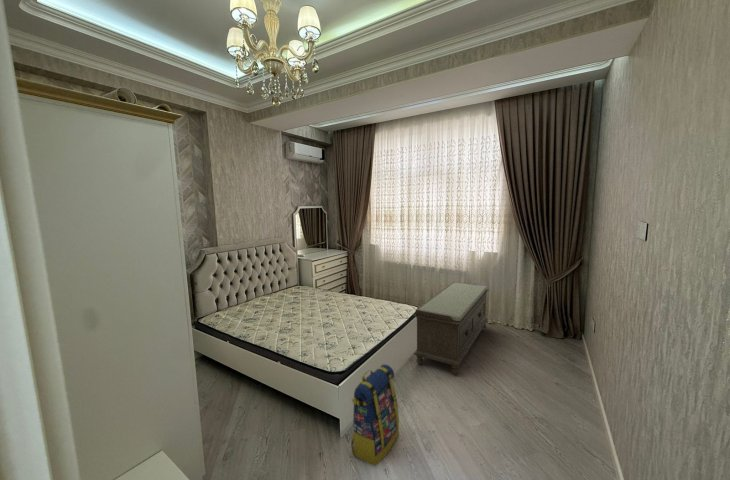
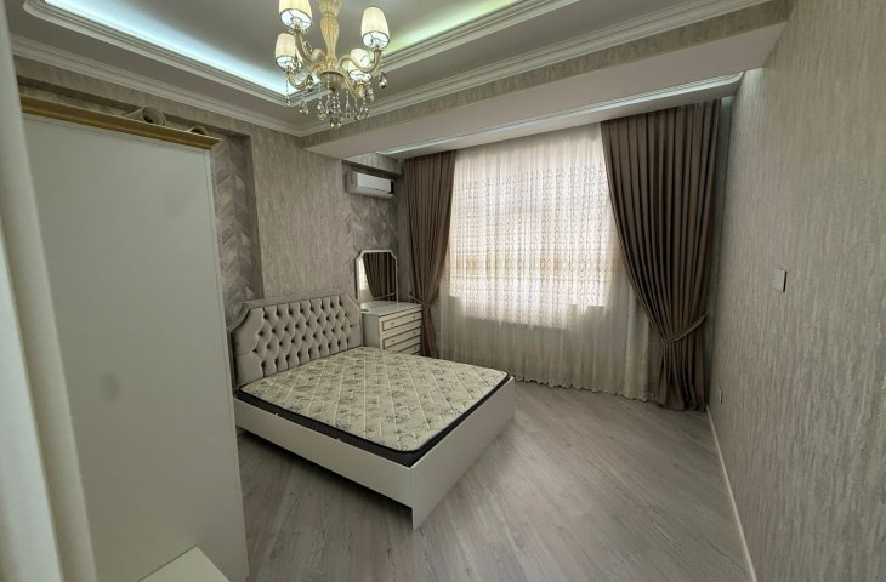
- backpack (374, 409)
- bench (455, 319)
